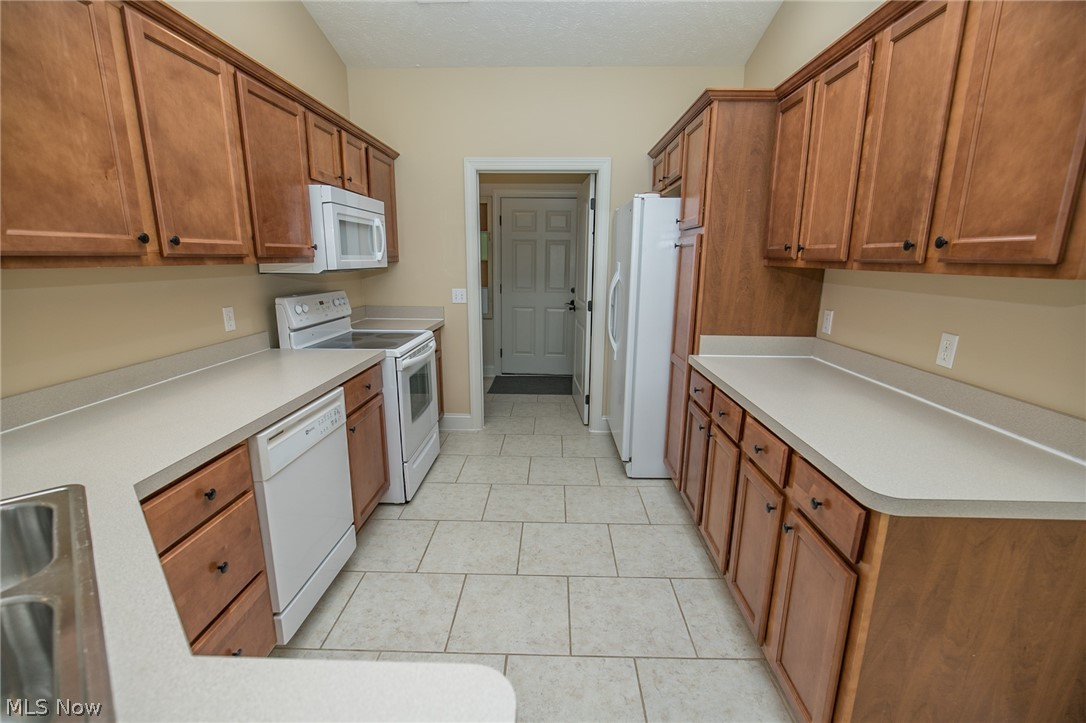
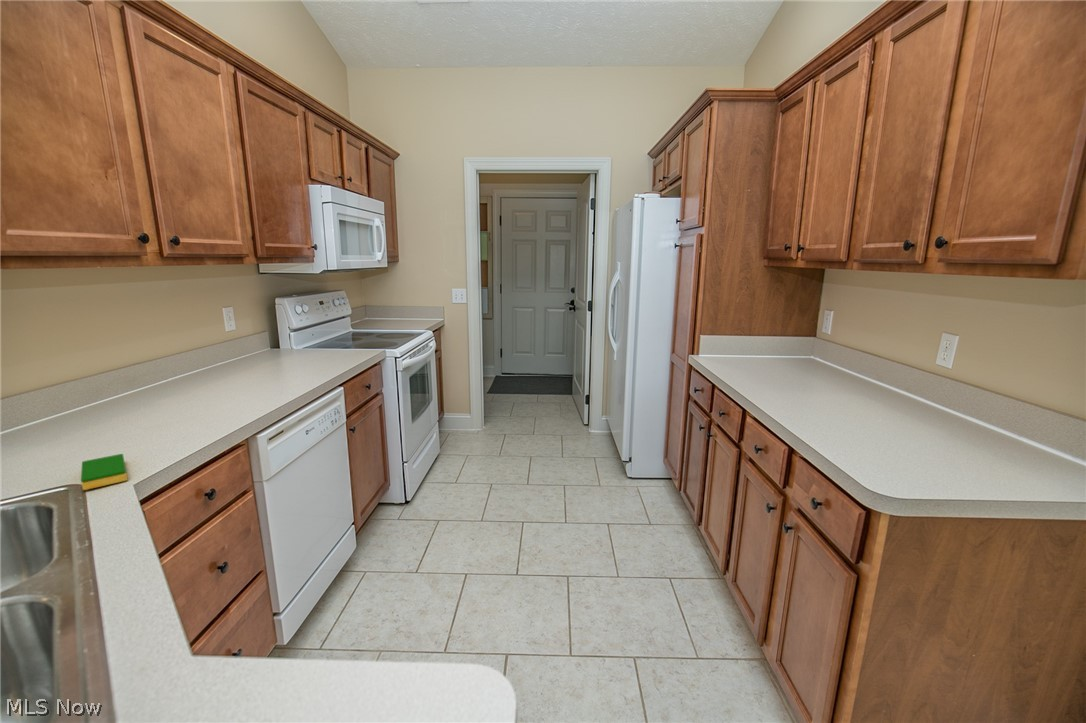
+ dish sponge (104, 470)
